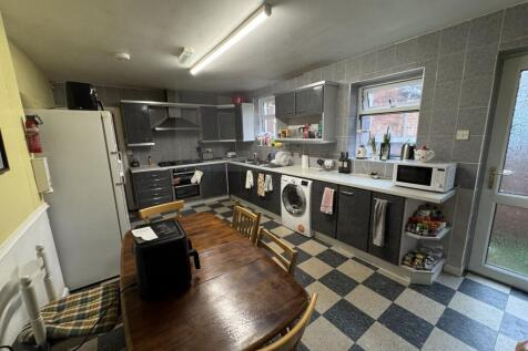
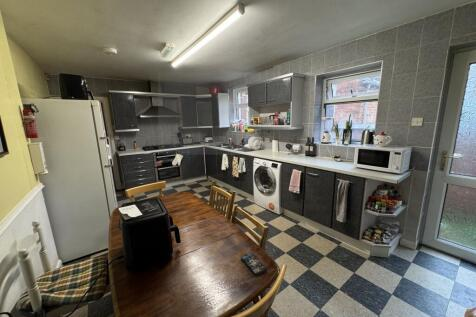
+ smartphone (253, 263)
